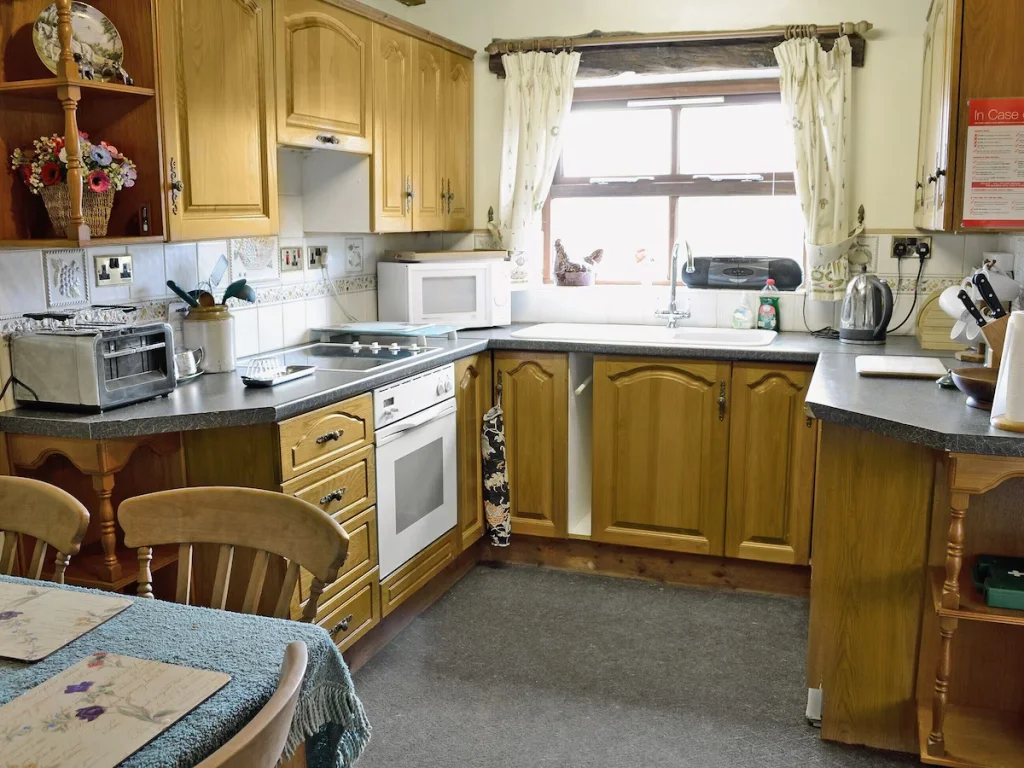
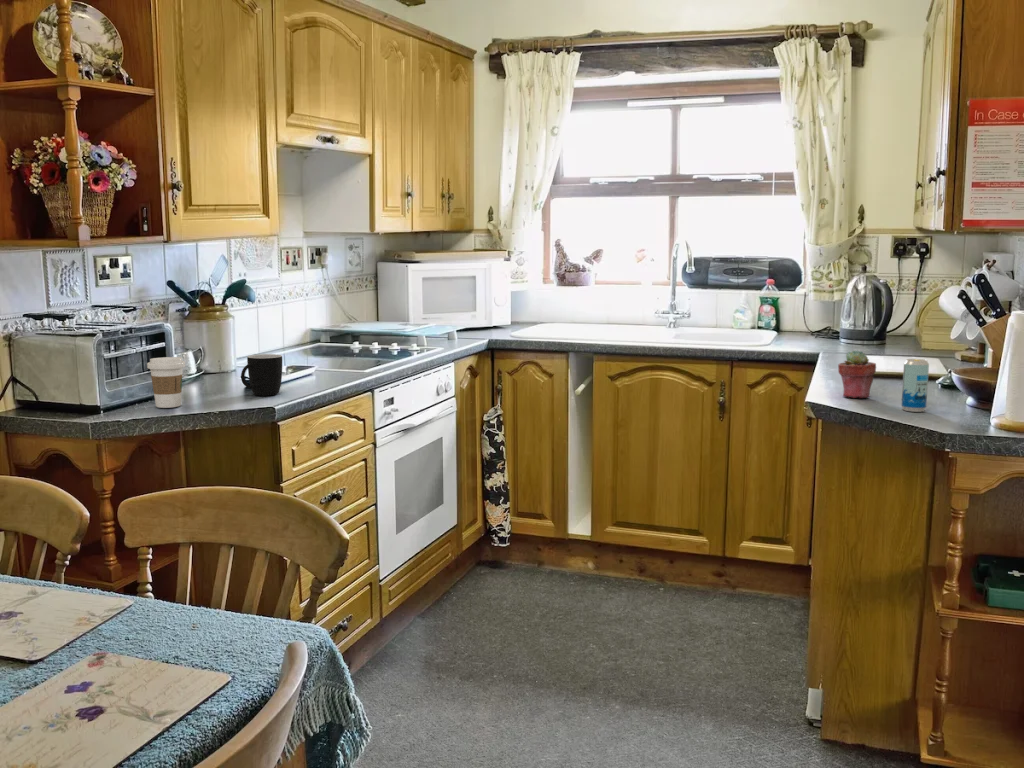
+ beverage can (915, 385)
+ potted succulent (856, 373)
+ coffee cup (167, 382)
+ mug (260, 375)
